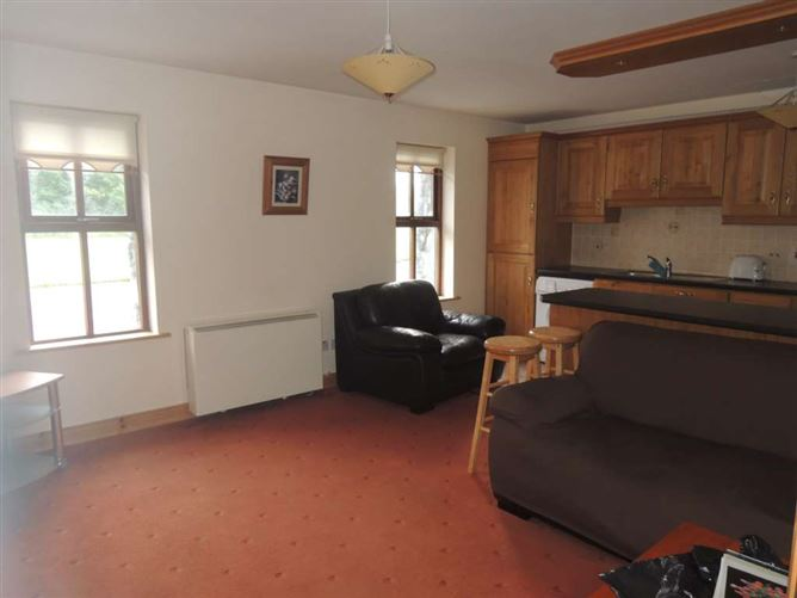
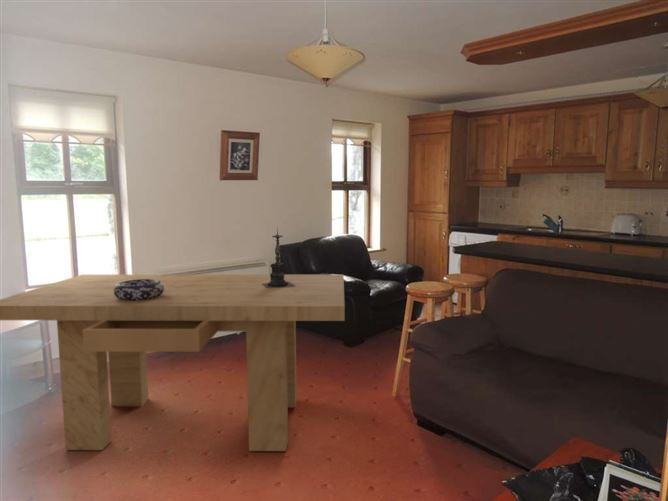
+ candle holder (277, 256)
+ decorative bowl (139, 289)
+ dining table (188, 351)
